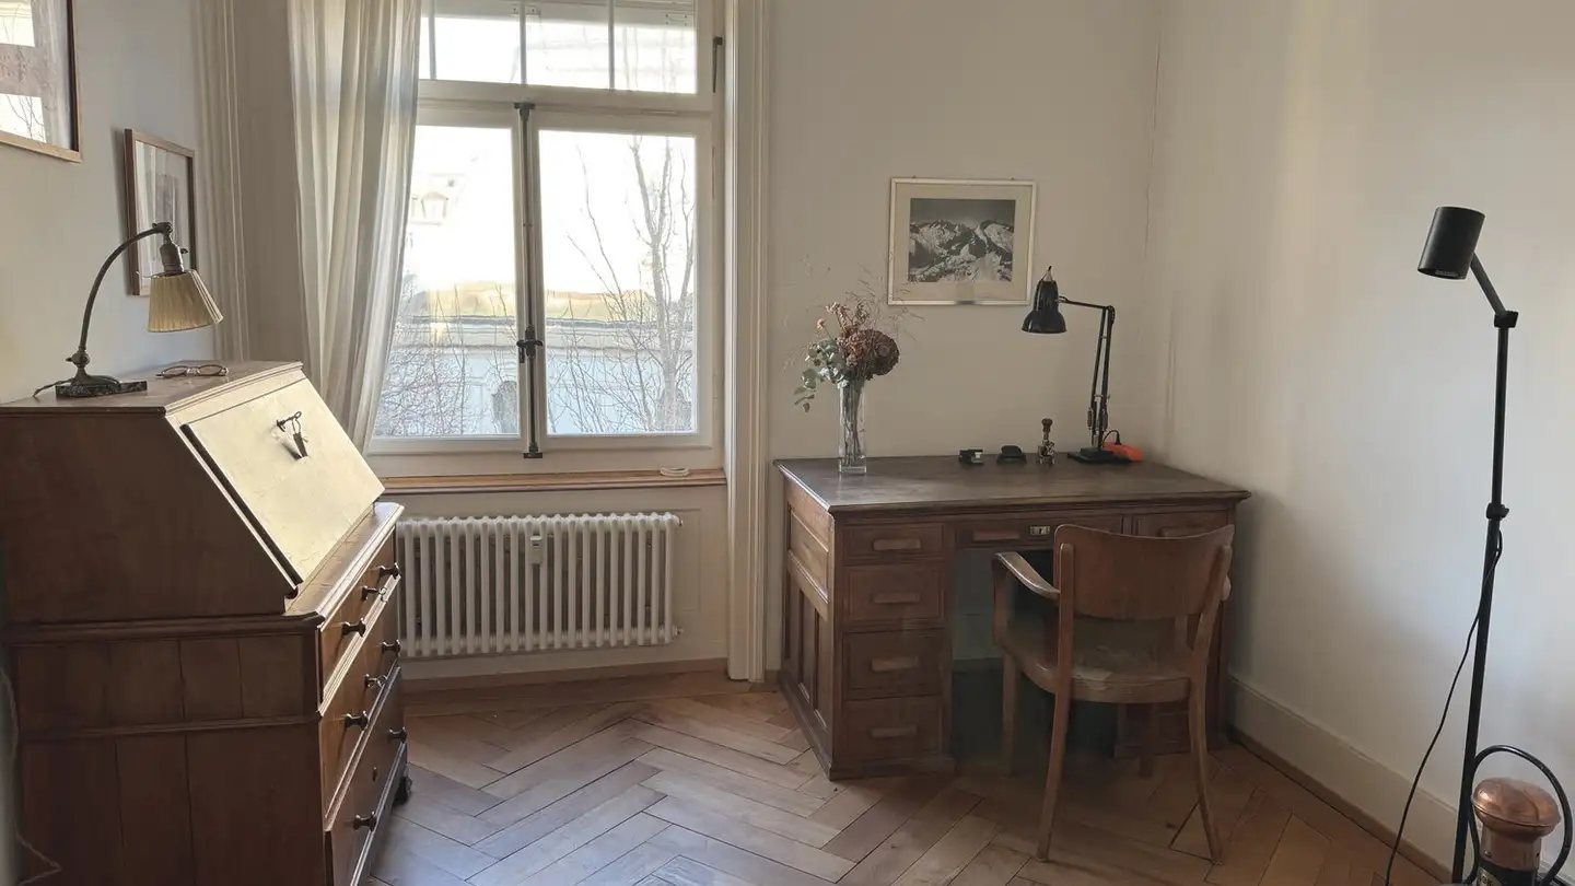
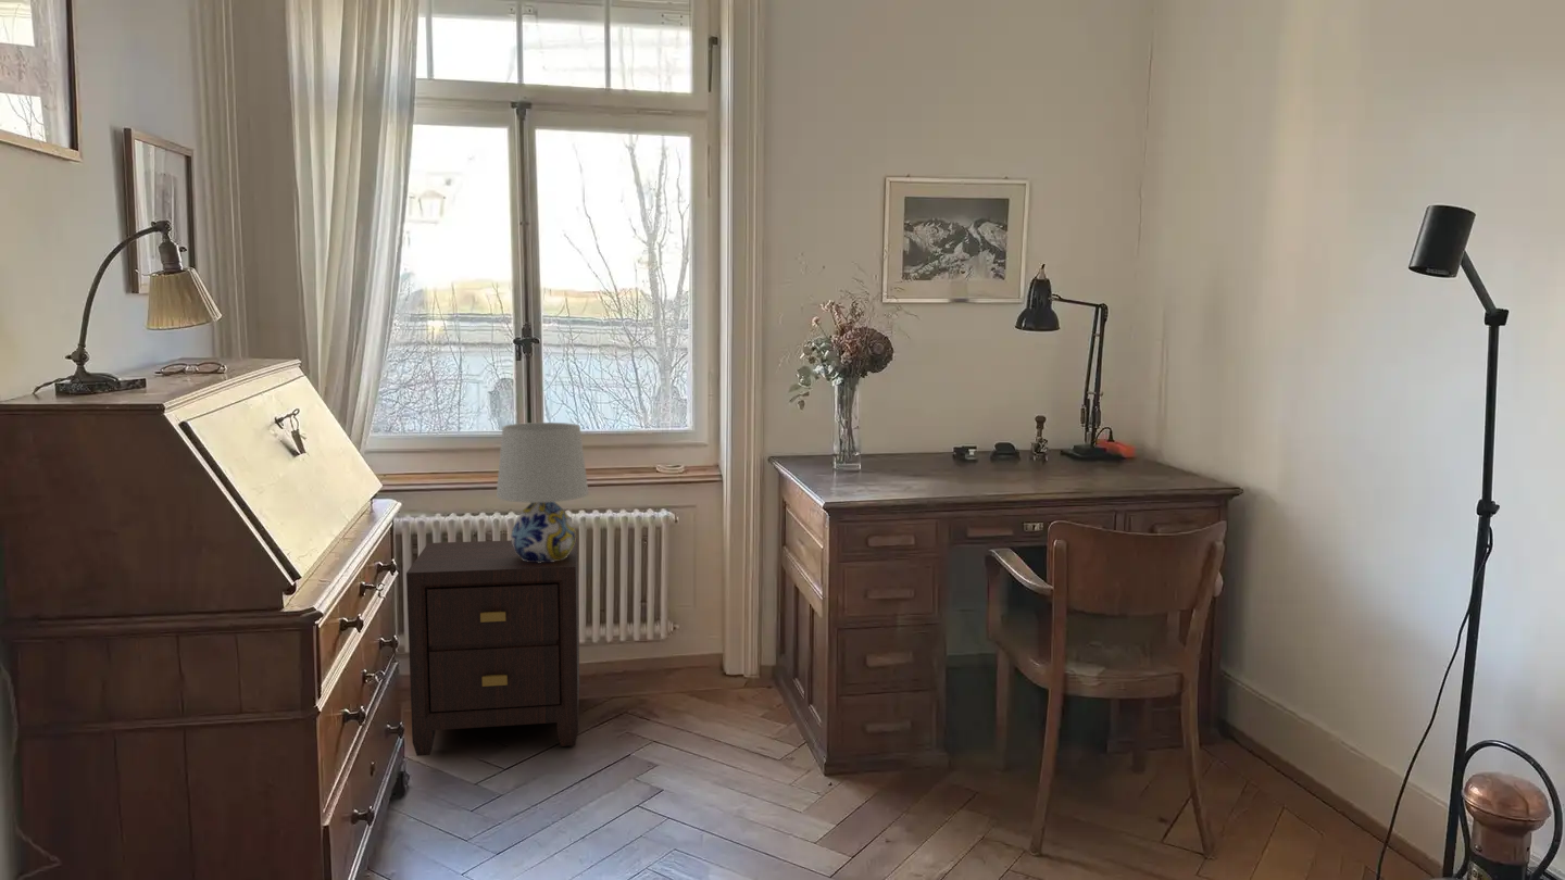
+ table lamp (542, 491)
+ nightstand (500, 641)
